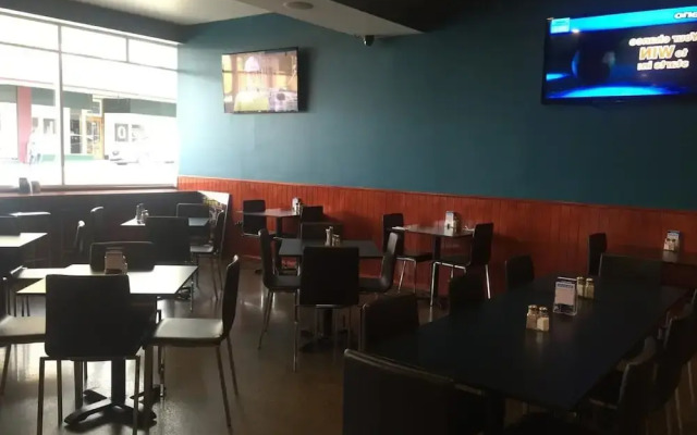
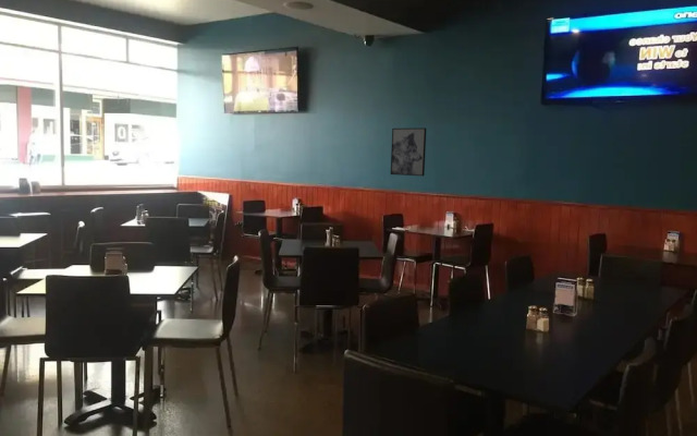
+ wall art (407, 152)
